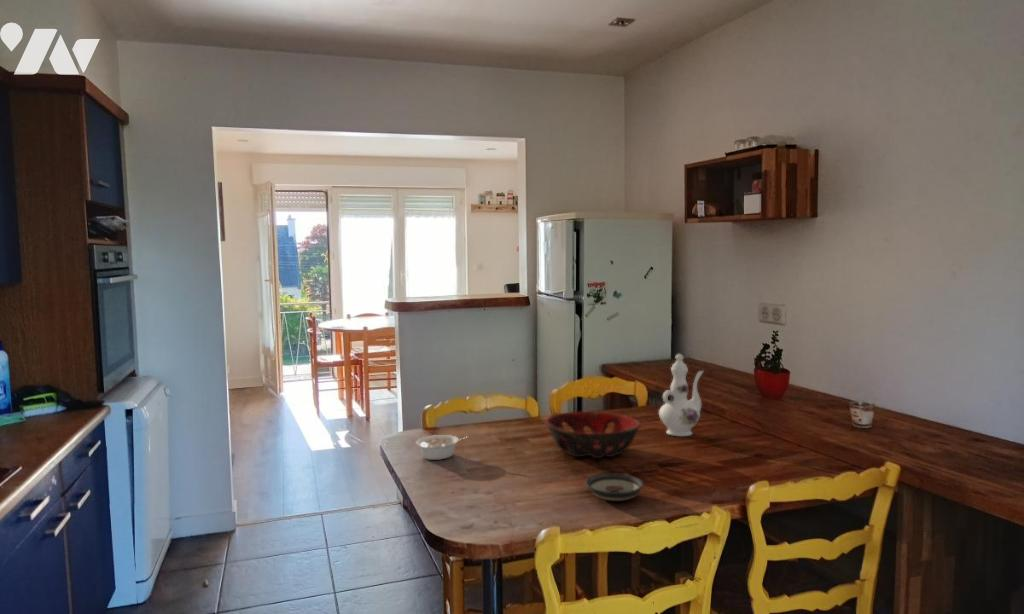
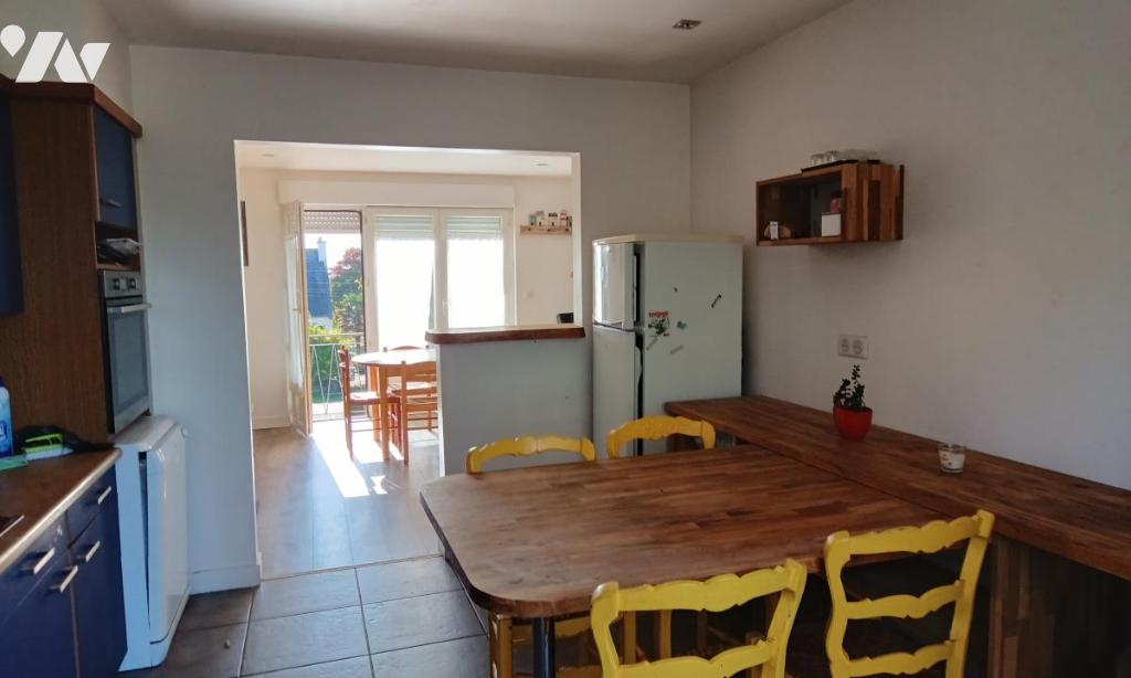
- chinaware (683, 393)
- decorative bowl (593, 435)
- legume (439, 446)
- saucer (614, 489)
